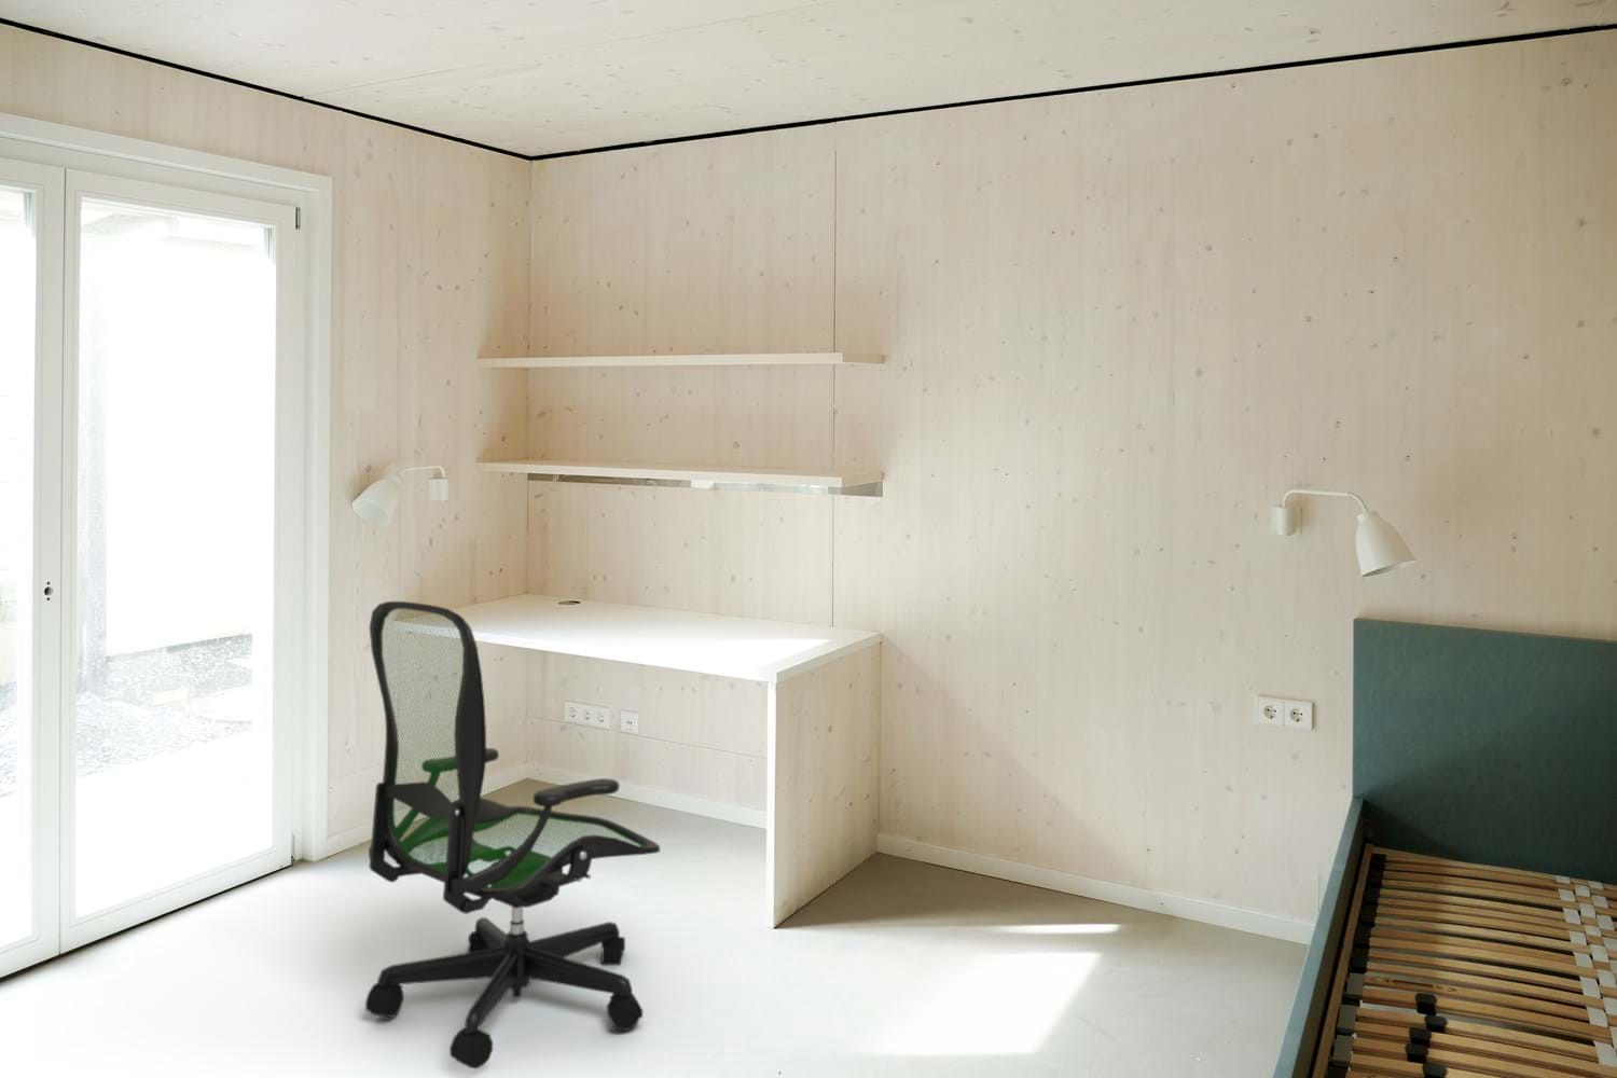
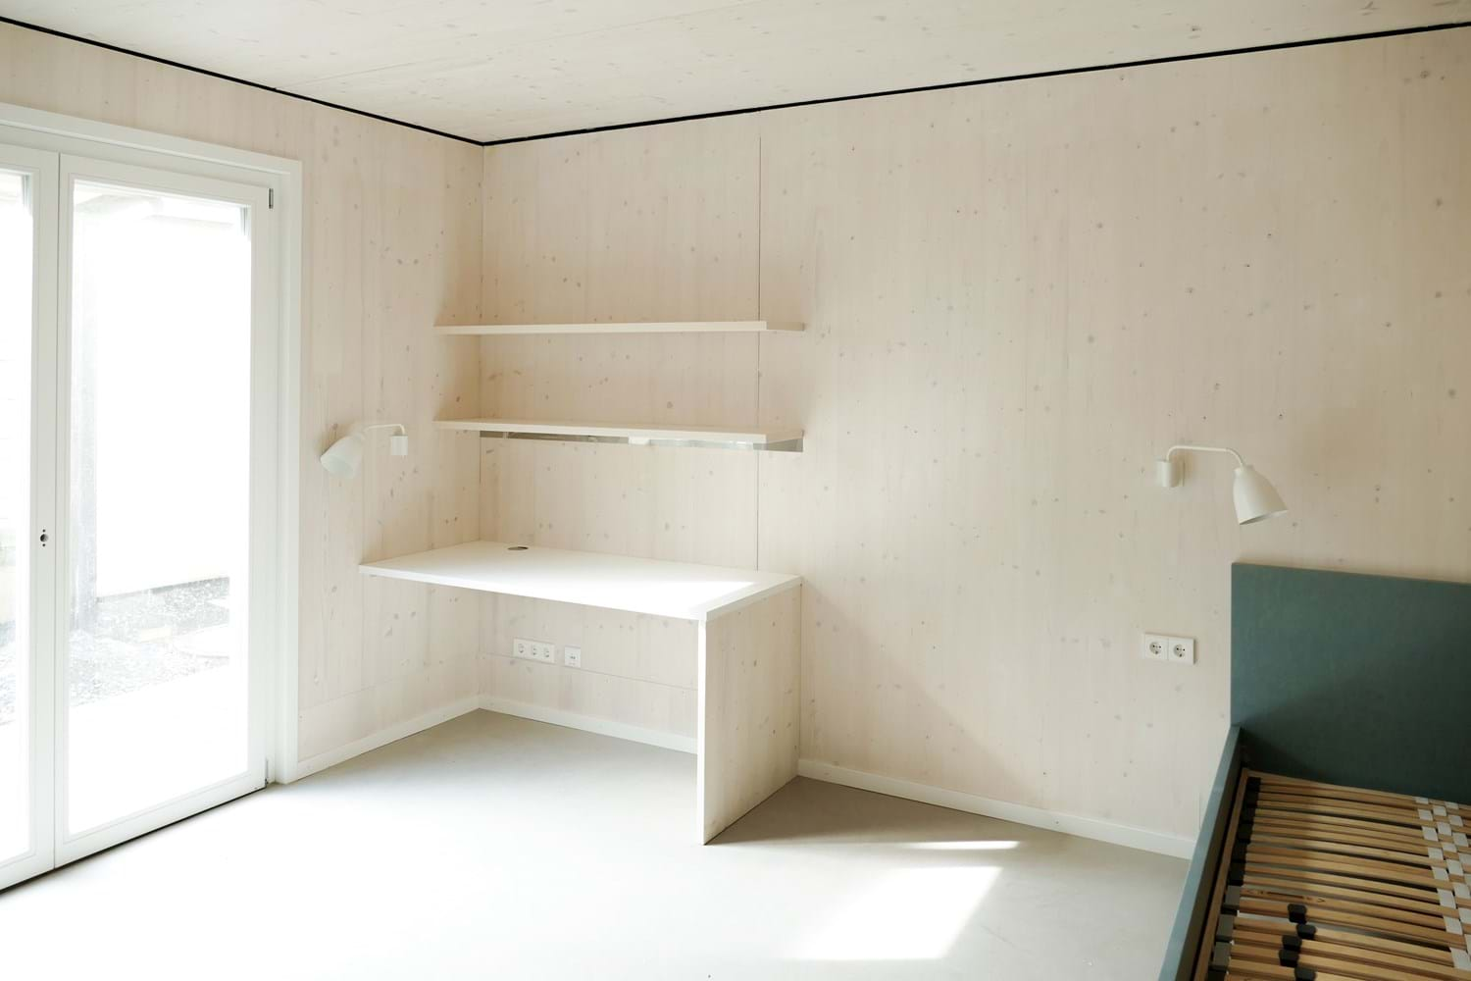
- office chair (534, 798)
